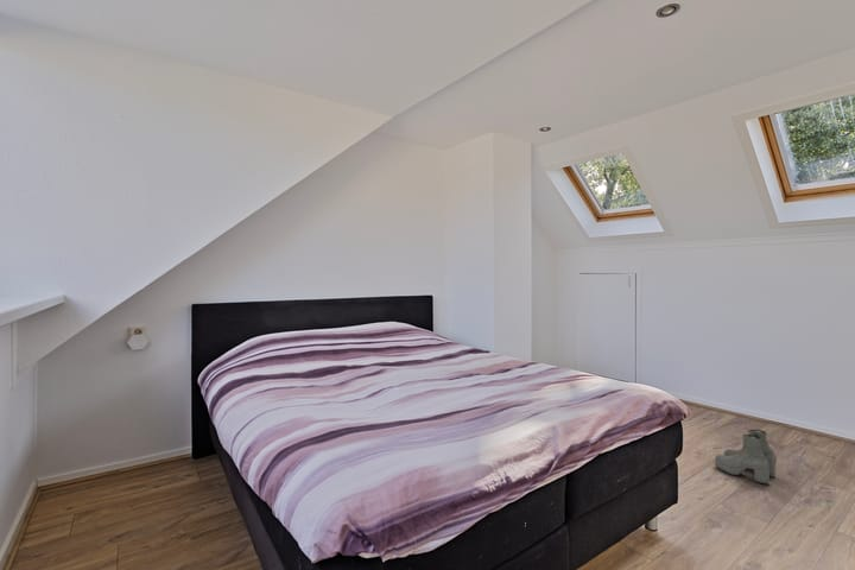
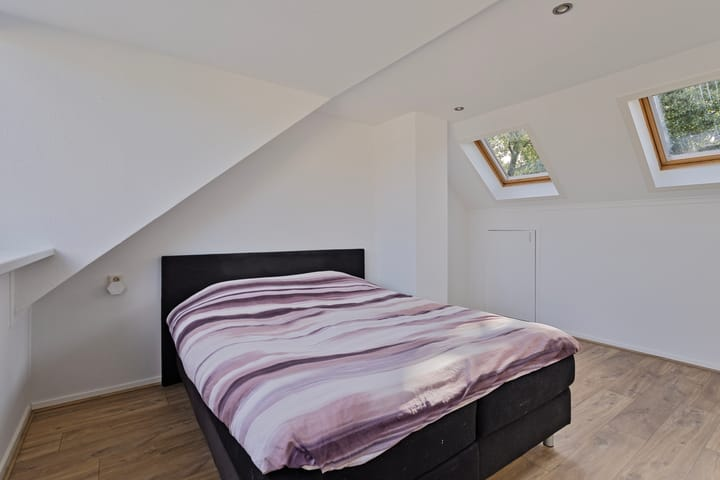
- boots (745, 450)
